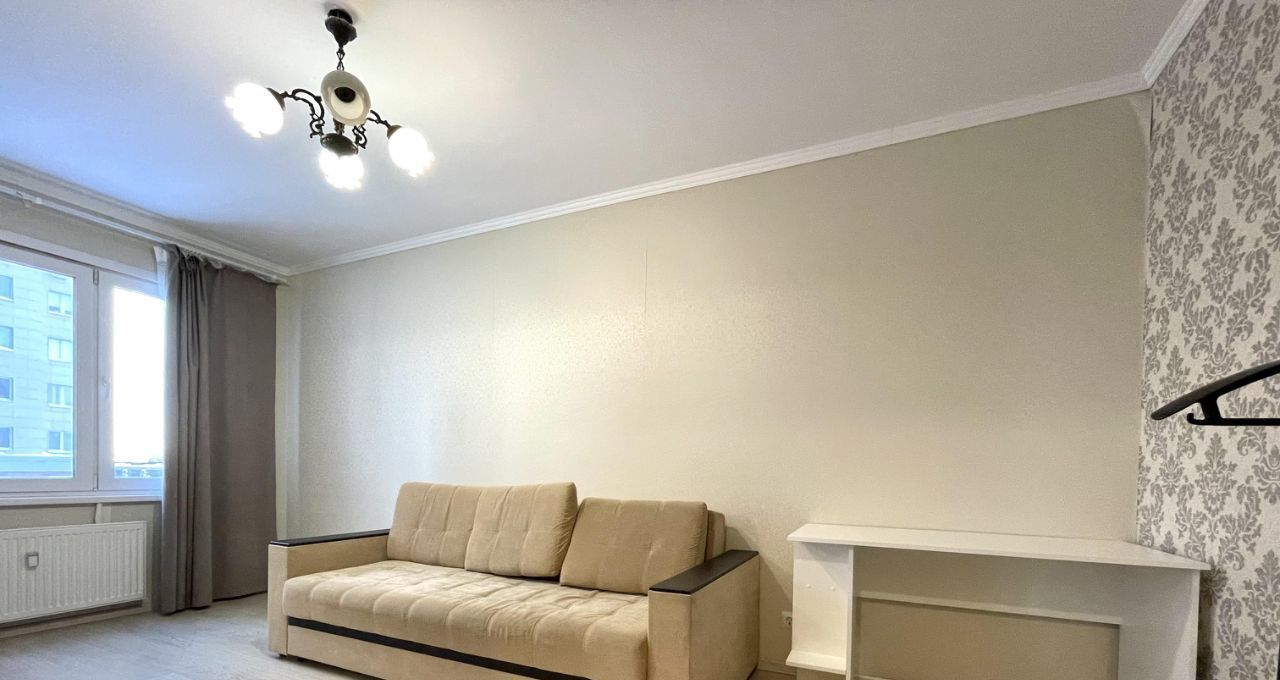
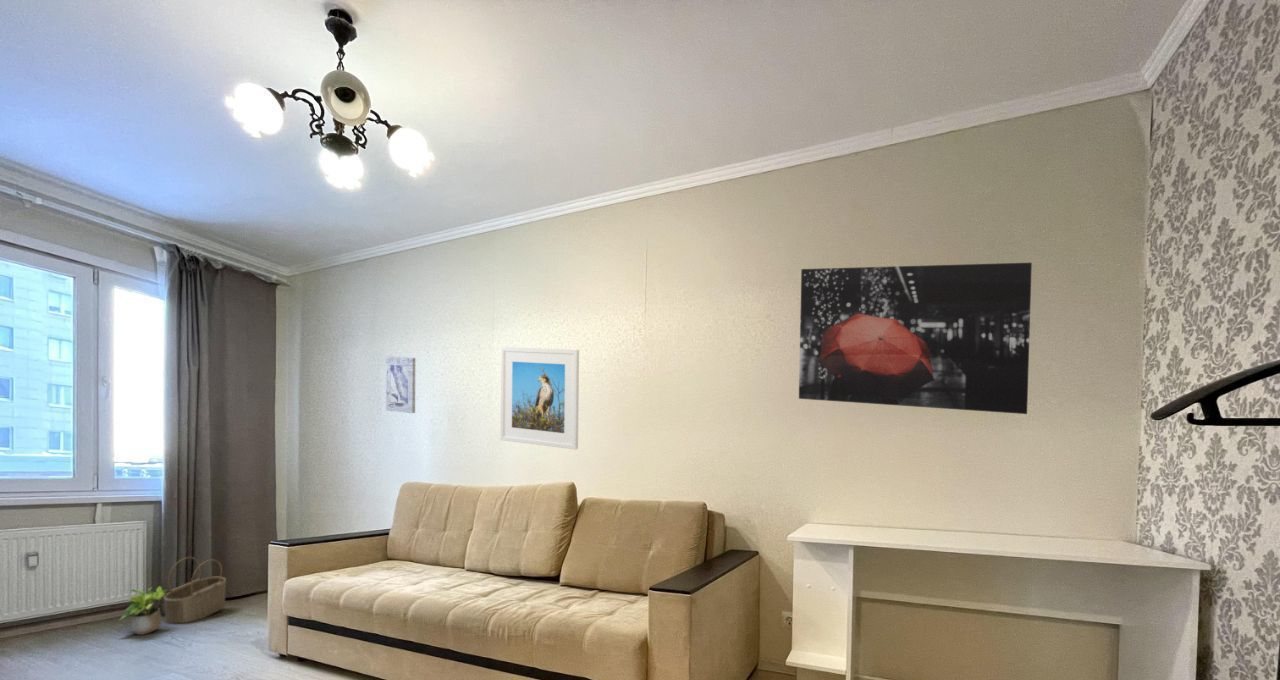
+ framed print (538, 396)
+ wall art (906, 336)
+ wicker basket (196, 587)
+ wall art (400, 384)
+ potted plant (143, 609)
